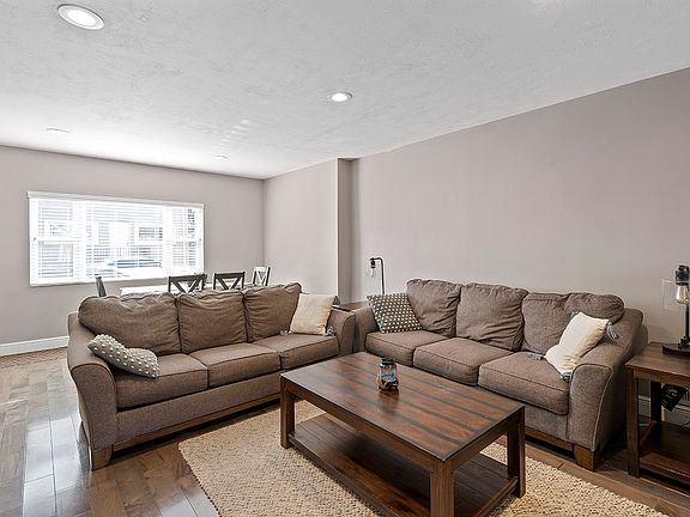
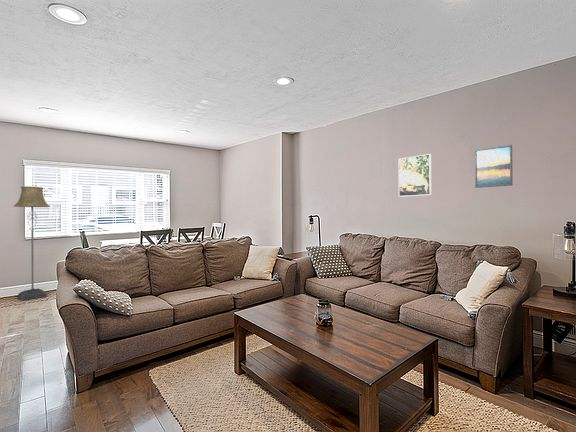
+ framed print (414, 176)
+ floor lamp (32, 241)
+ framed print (493, 167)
